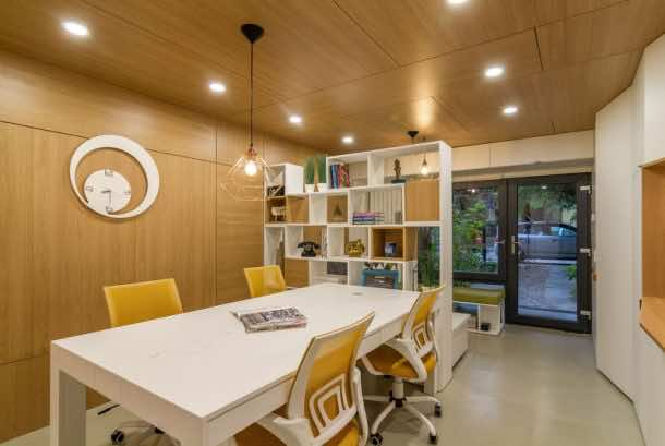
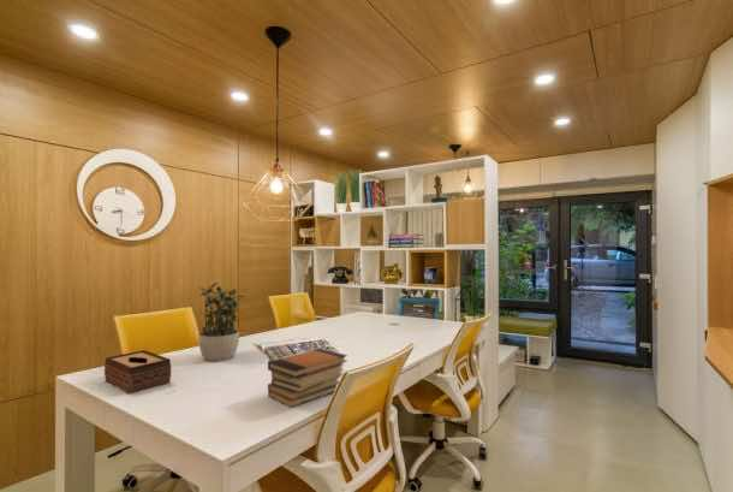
+ tissue box (137, 369)
+ book stack (308, 374)
+ potted plant (221, 319)
